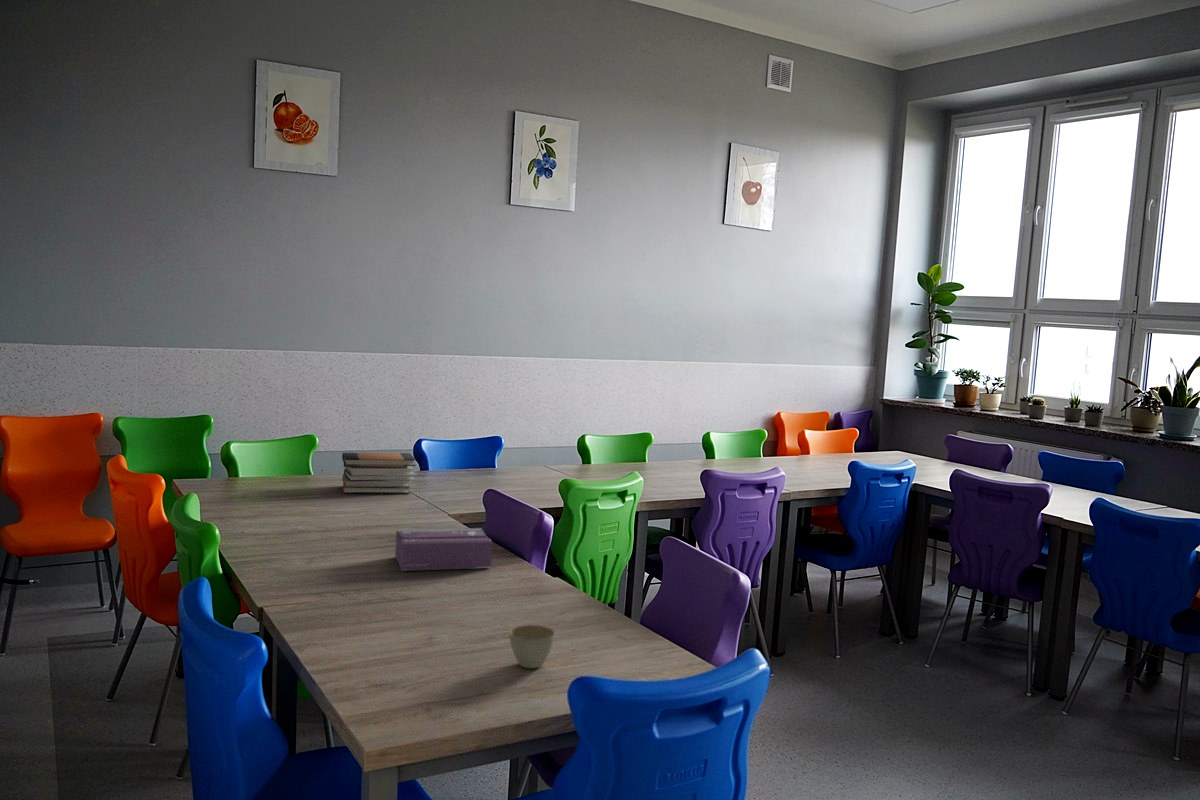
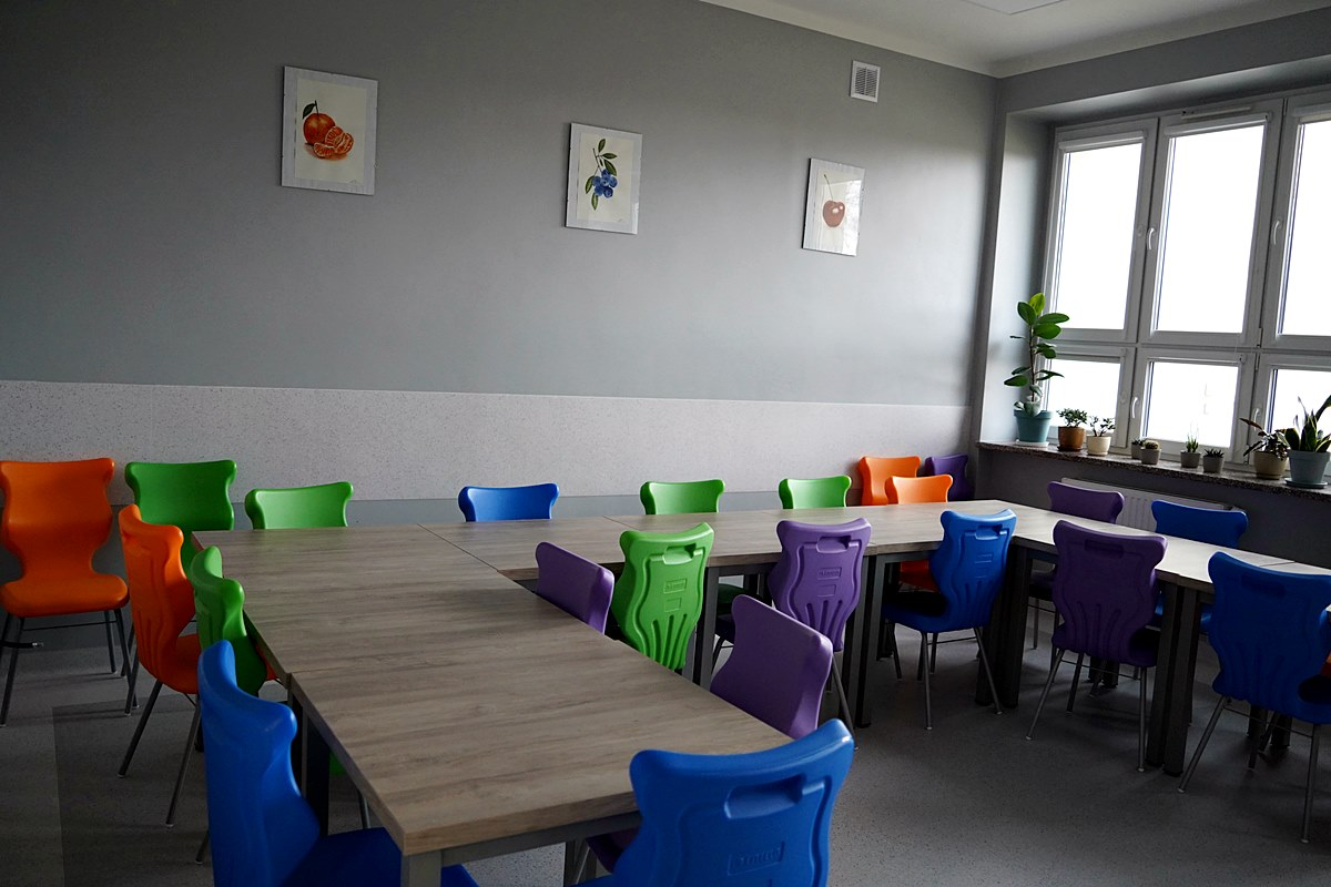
- tissue box (443, 548)
- flower pot (531, 648)
- book stack (378, 472)
